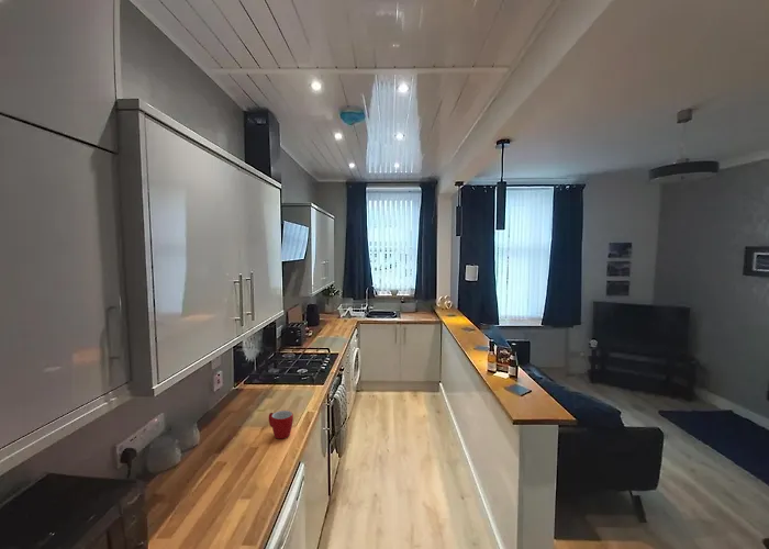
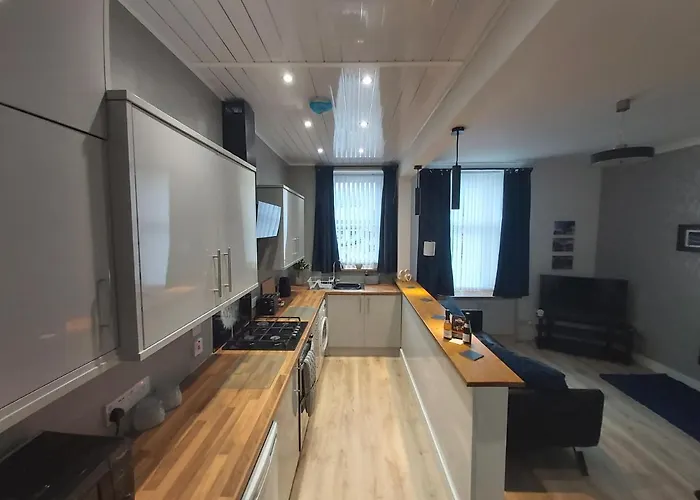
- mug (279, 424)
